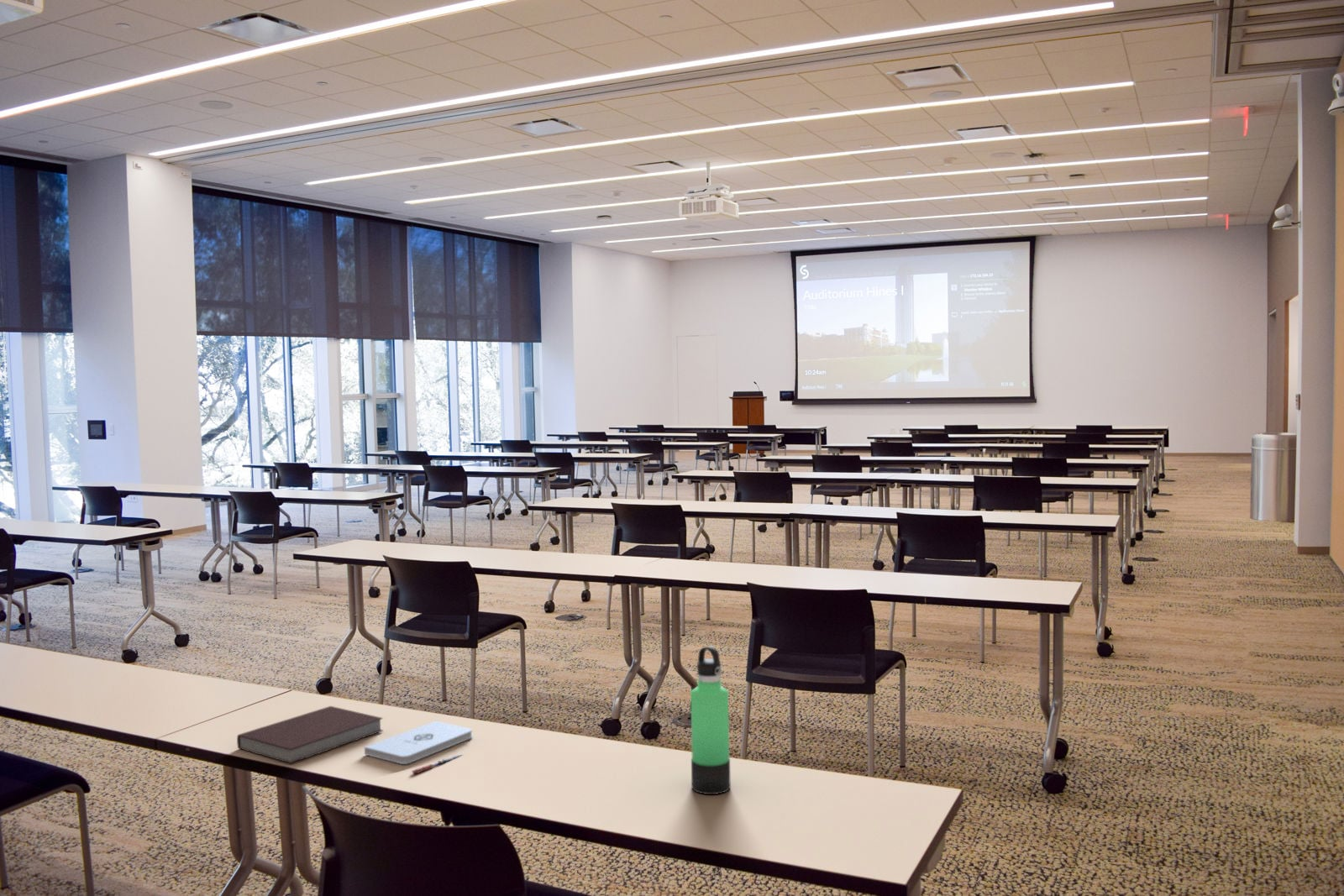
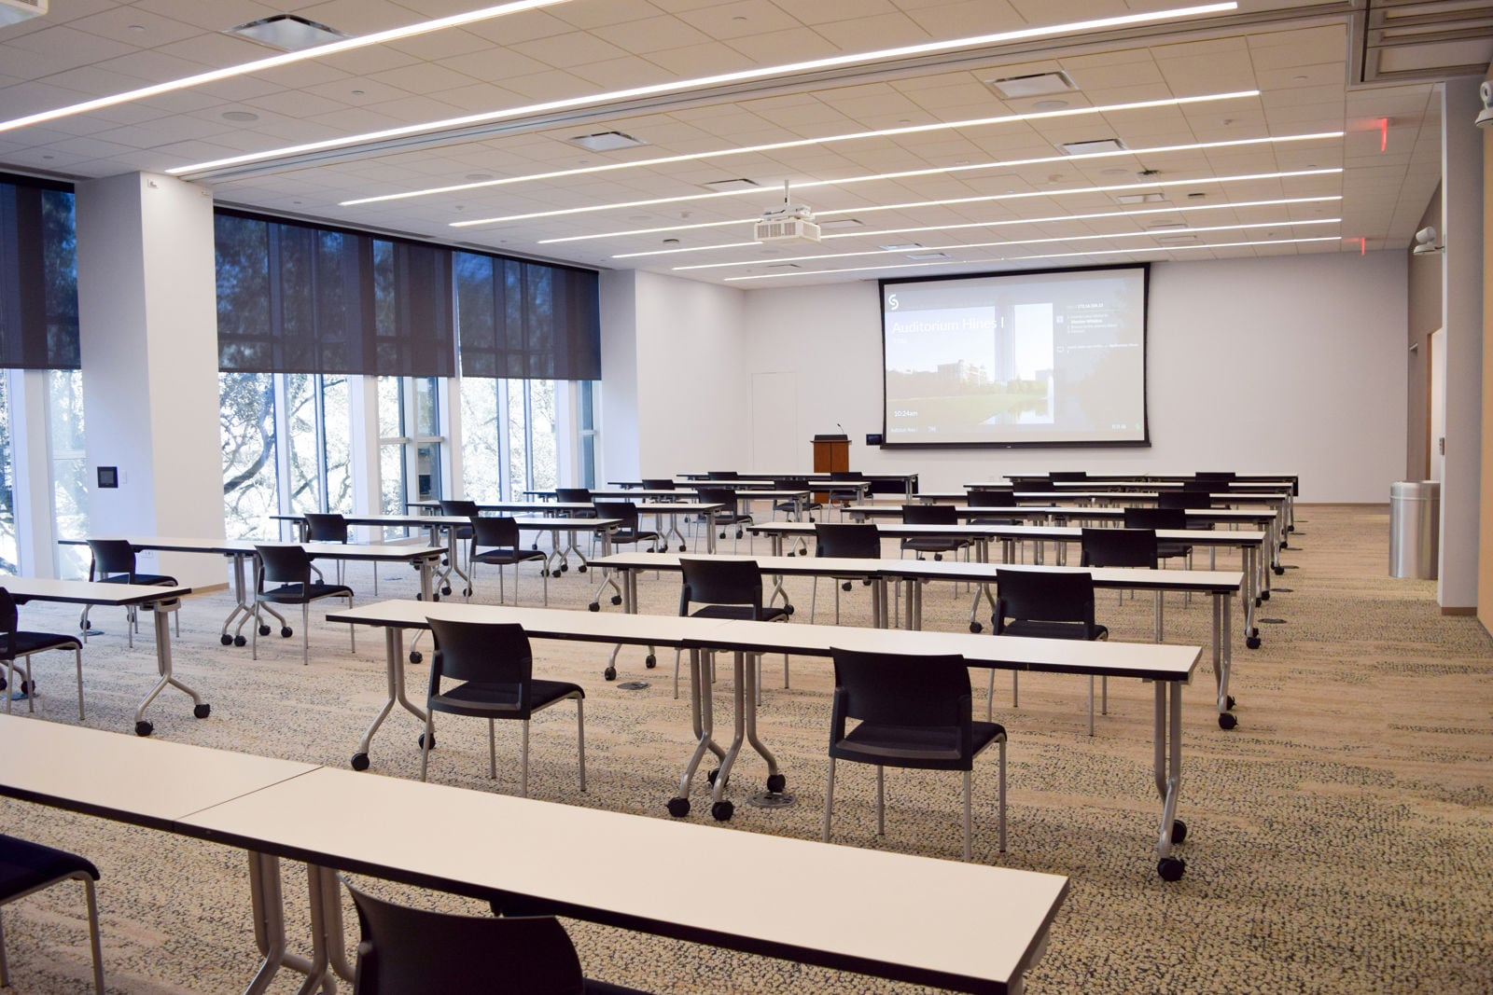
- notepad (421, 741)
- notebook (312, 732)
- pen (438, 762)
- thermos bottle (710, 716)
